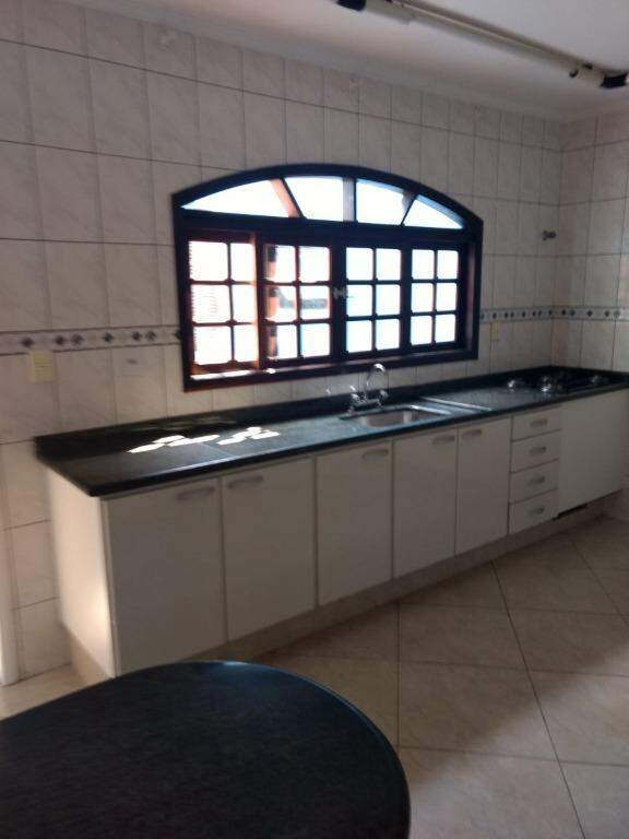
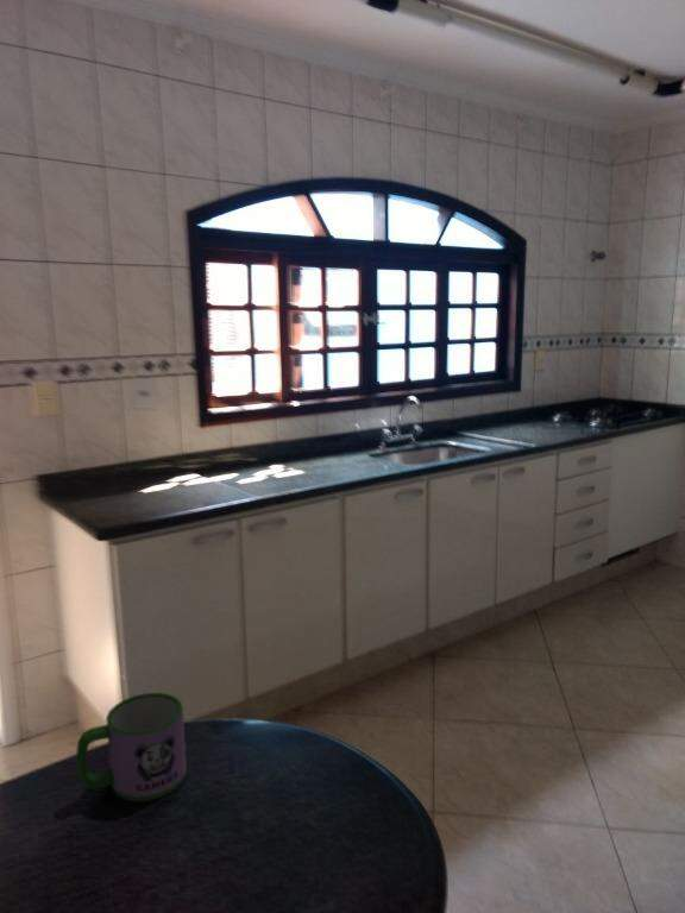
+ mug (132, 749)
